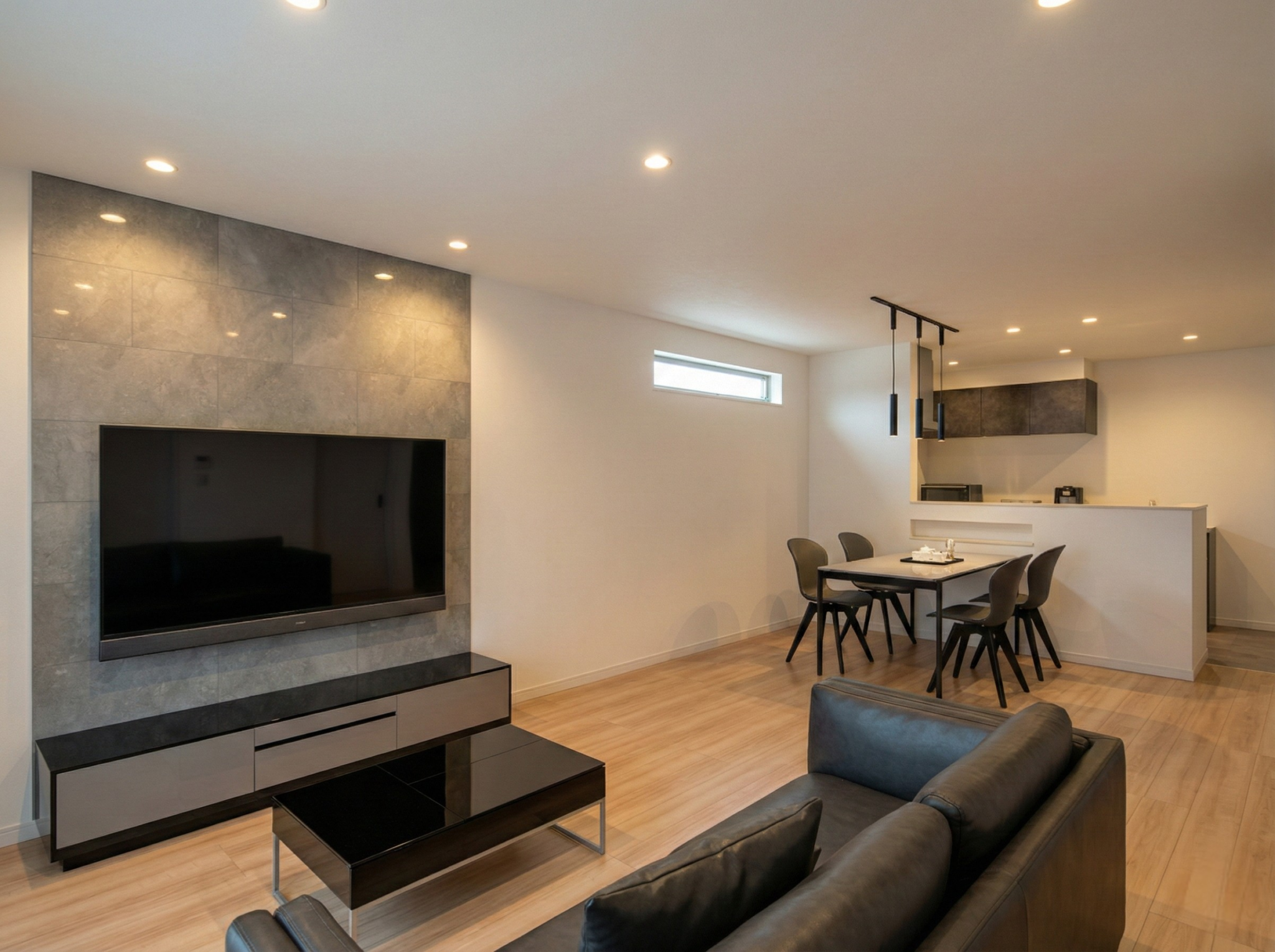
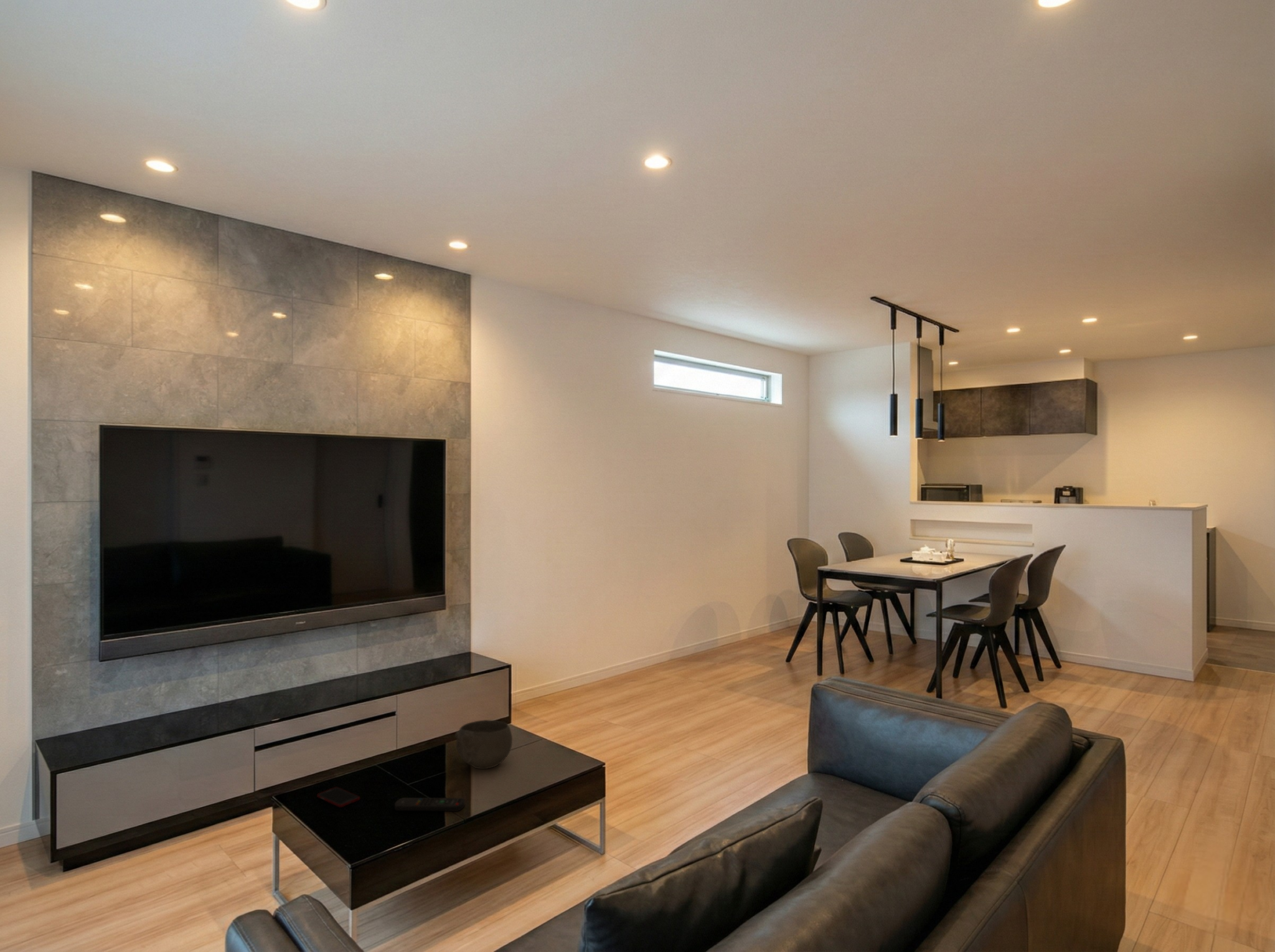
+ cell phone (338, 797)
+ remote control (430, 804)
+ bowl (484, 744)
